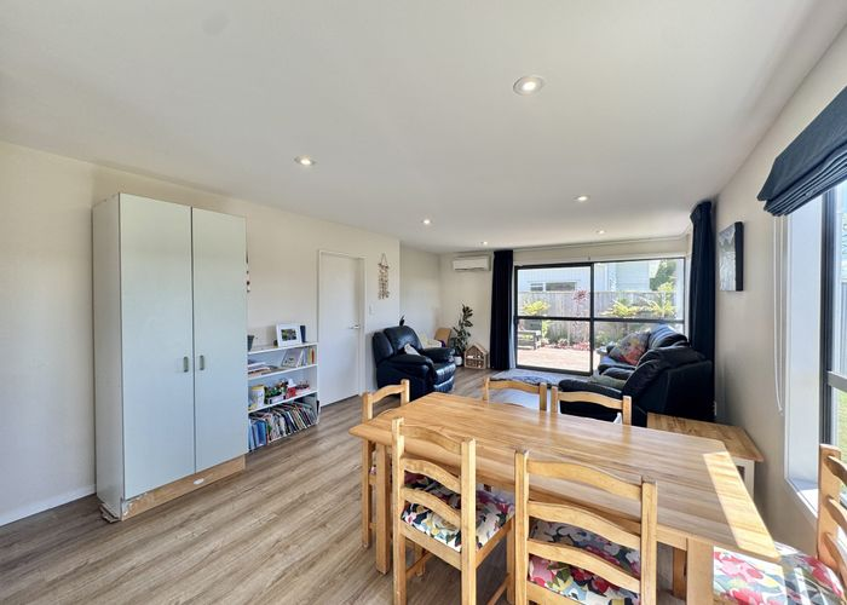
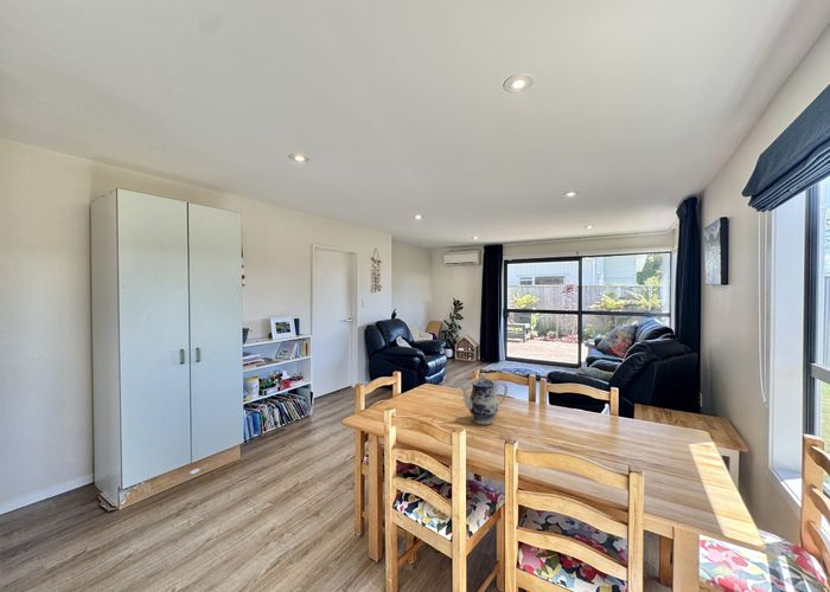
+ teapot (483, 397)
